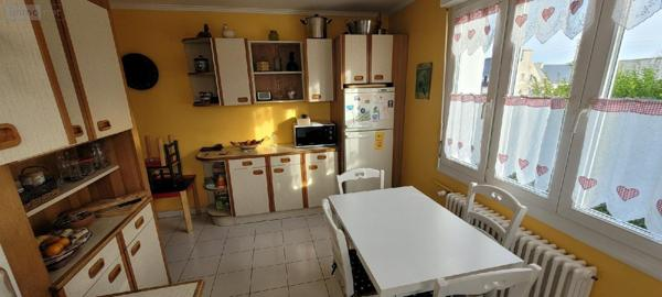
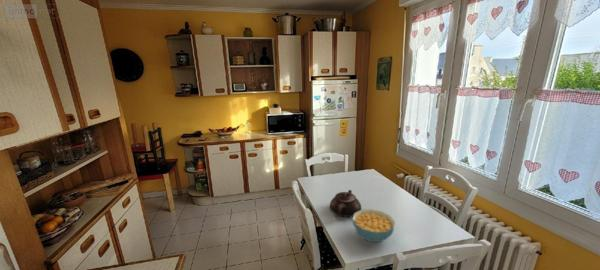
+ teapot (344, 202)
+ cereal bowl (372, 228)
